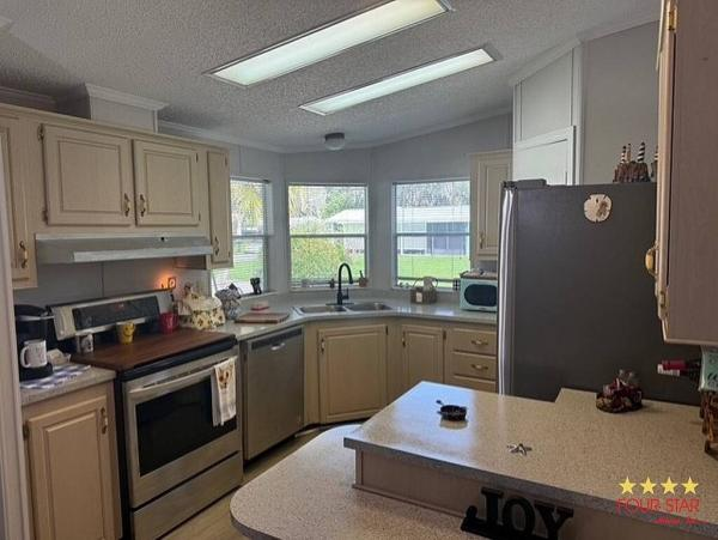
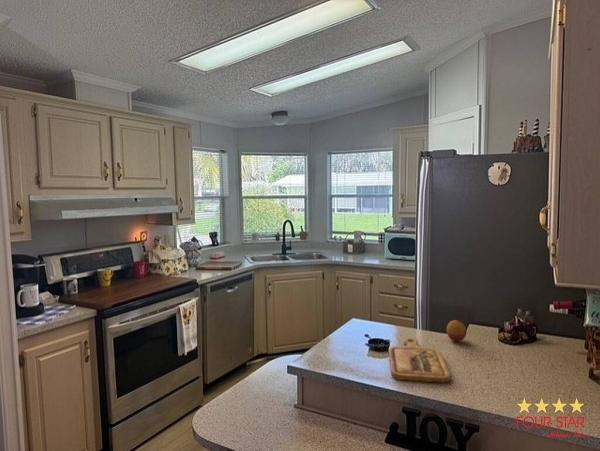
+ fruit (456, 330)
+ cutting board (415, 357)
